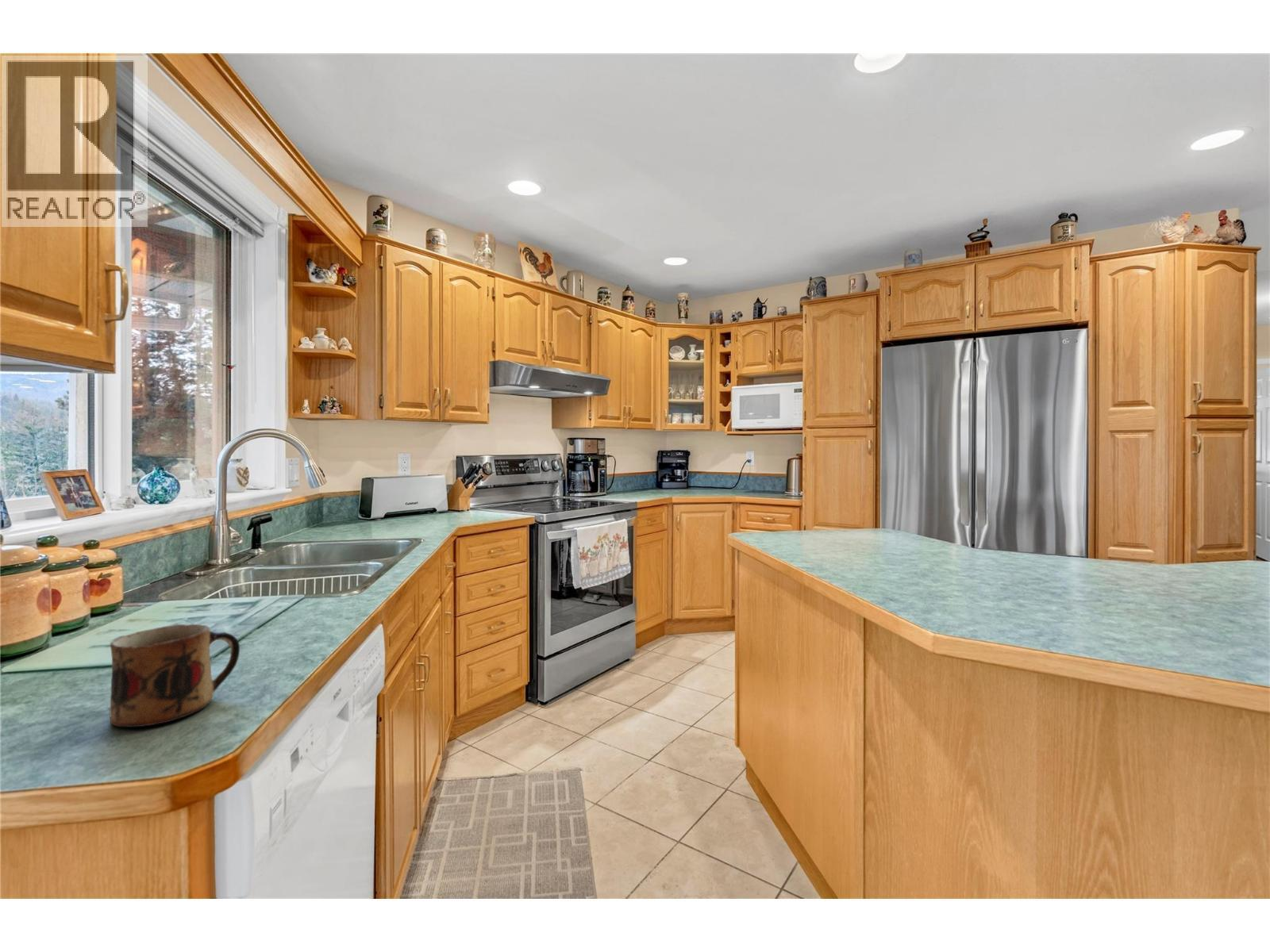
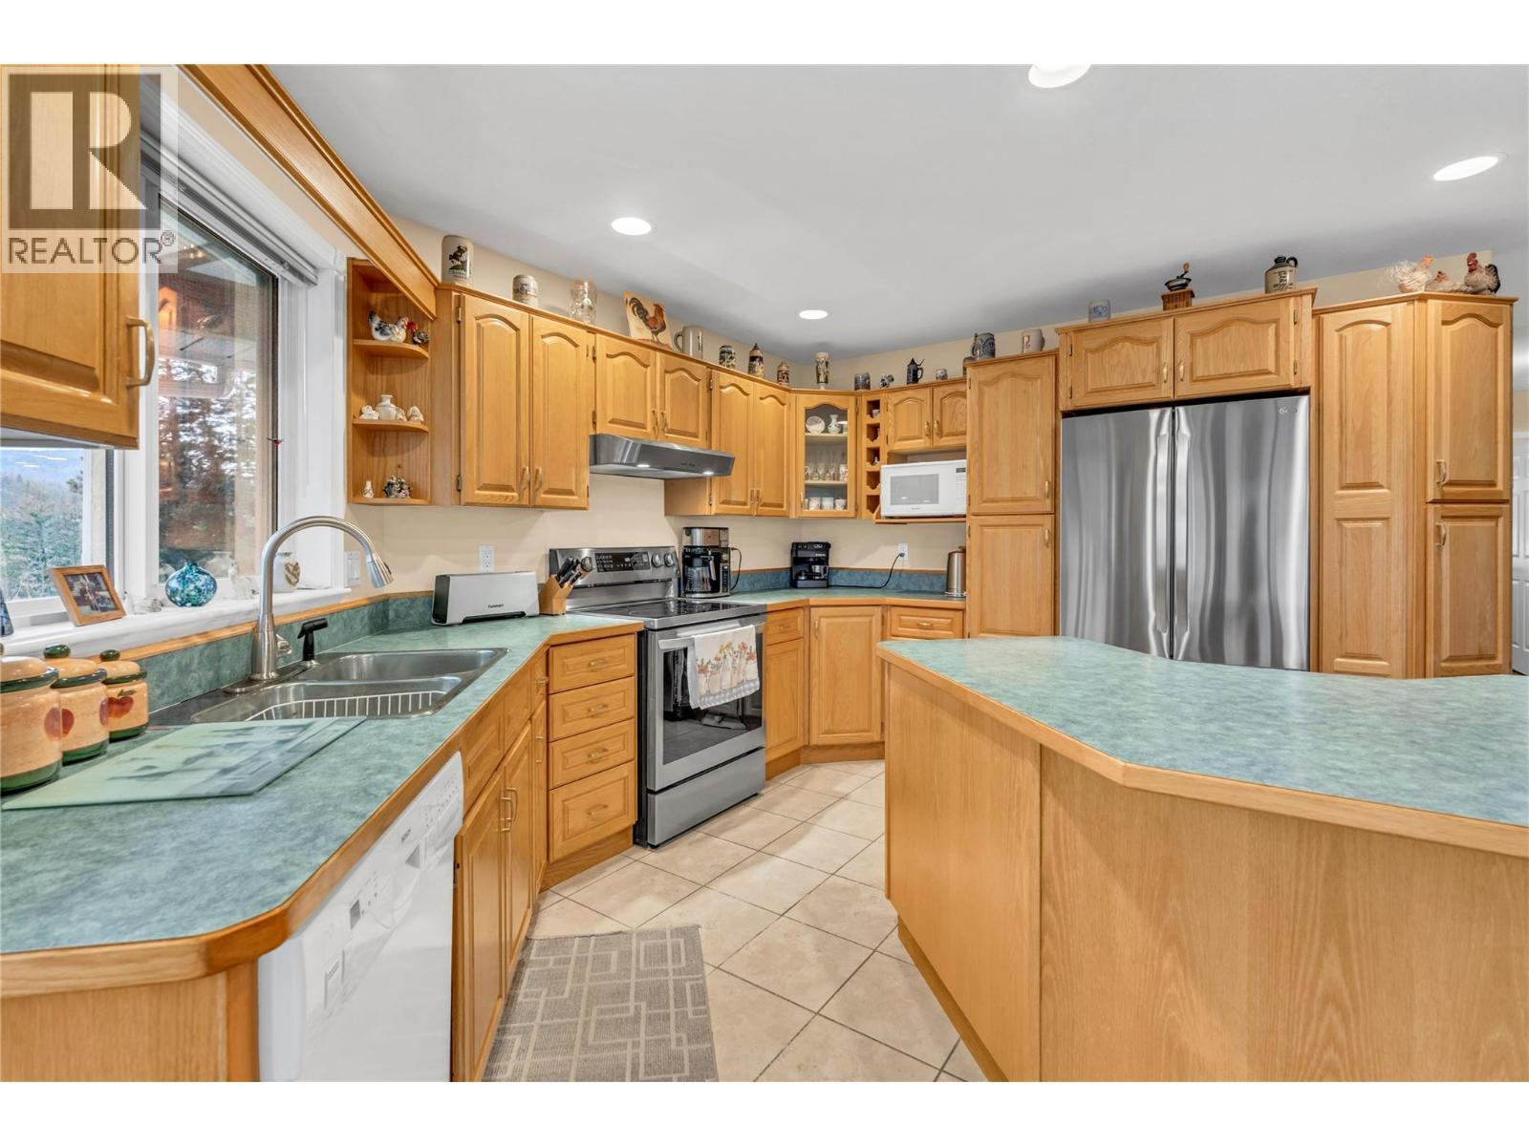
- mug (171, 669)
